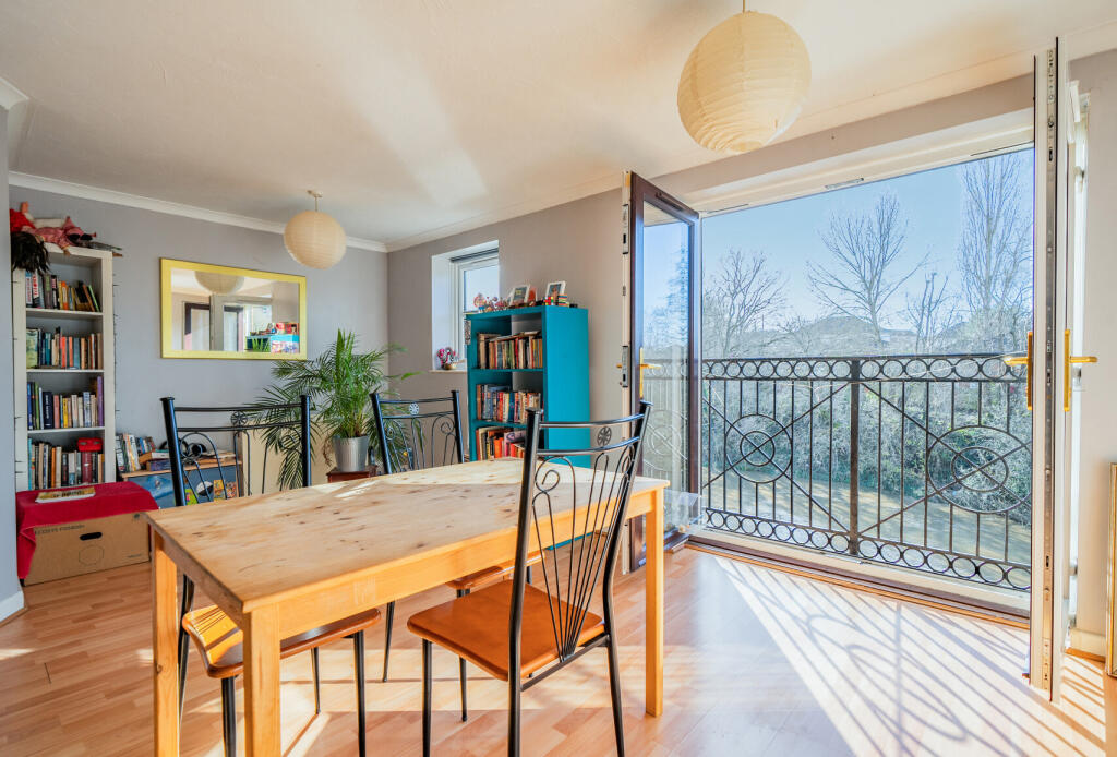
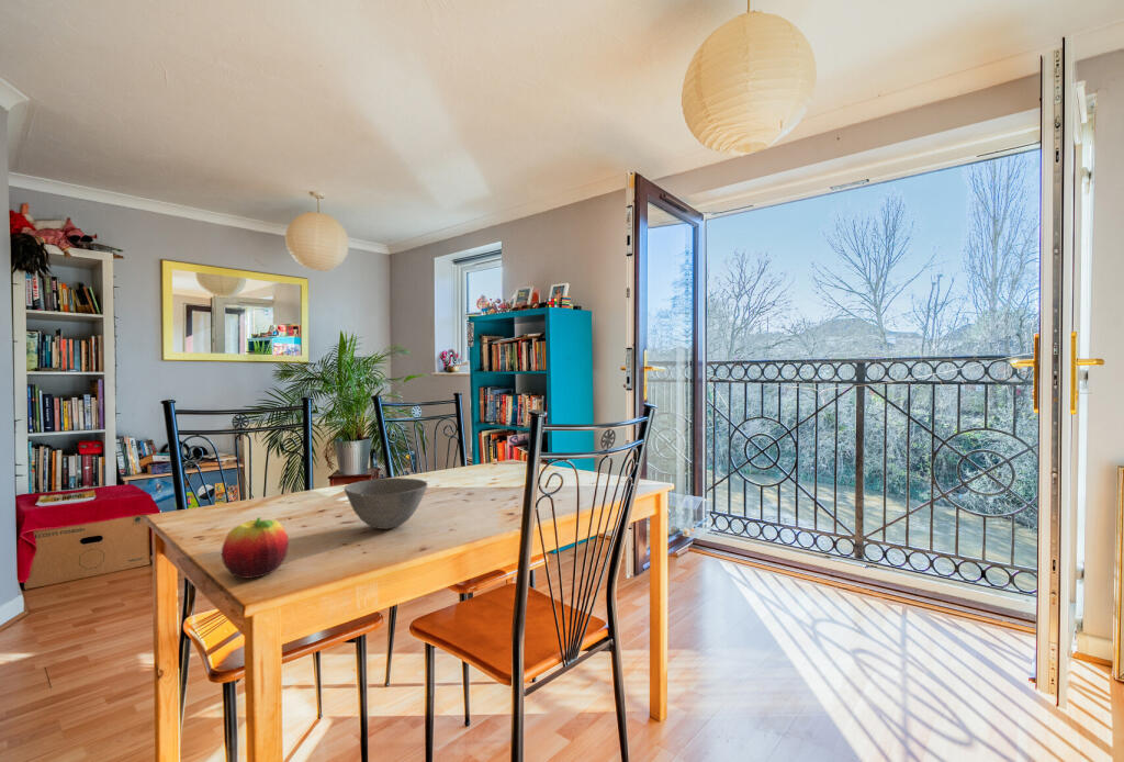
+ fruit (256, 545)
+ bowl (386, 505)
